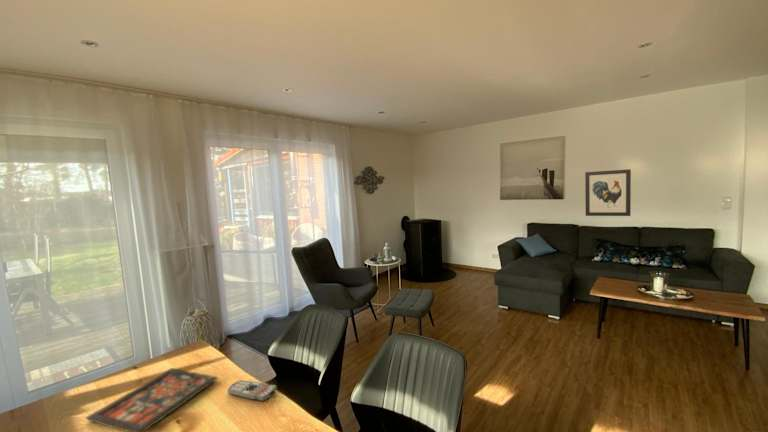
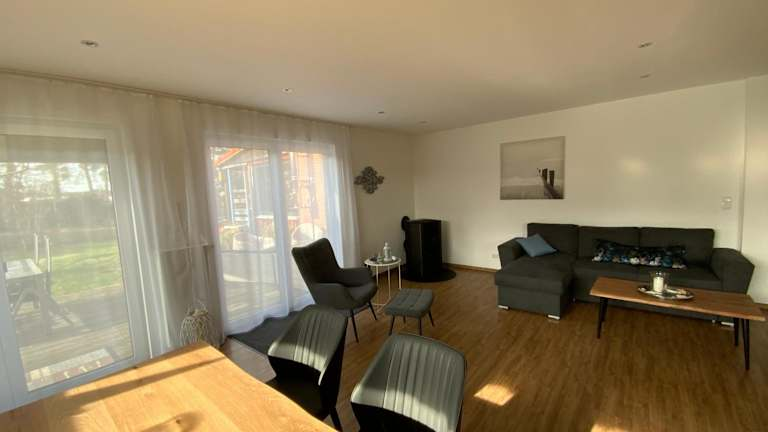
- remote control (251, 390)
- board game (159, 395)
- wall art (607, 193)
